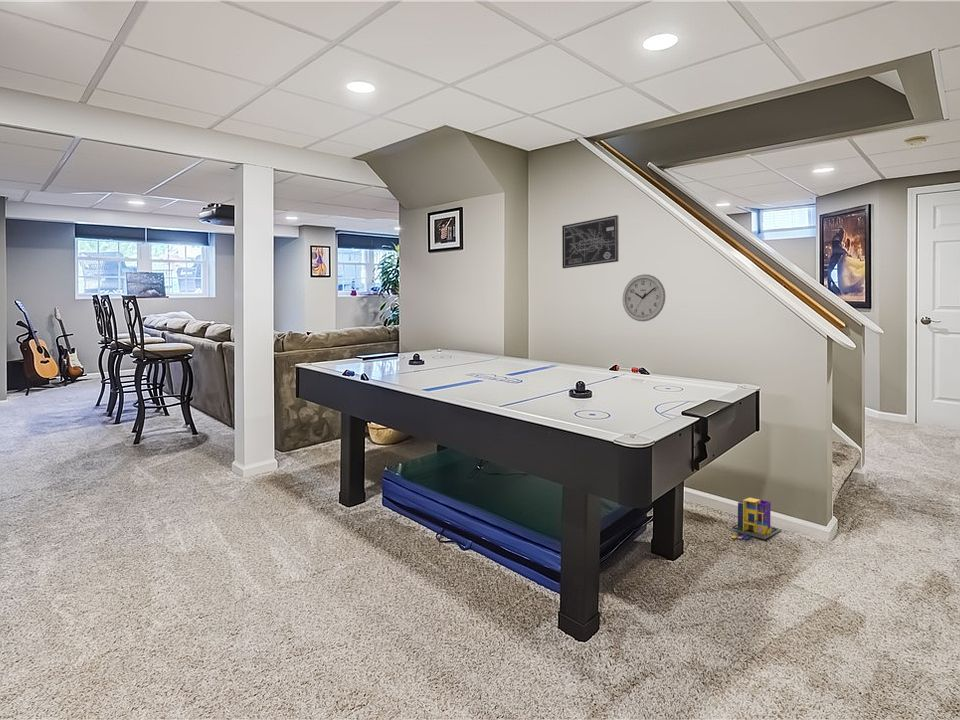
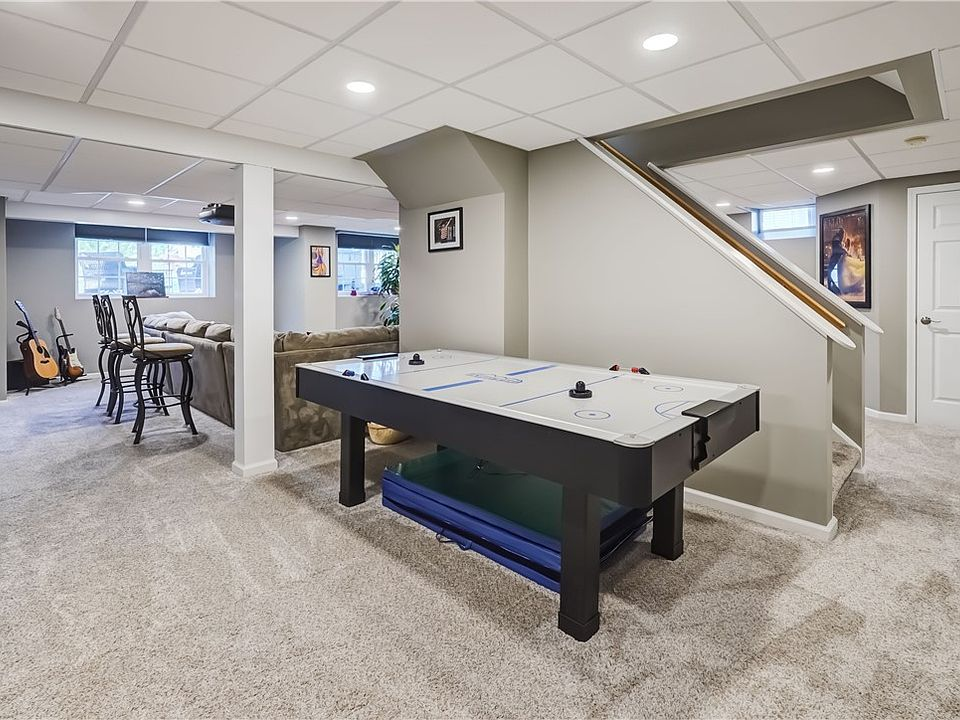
- wall clock (642, 297)
- wall art (589, 242)
- toy house (749, 516)
